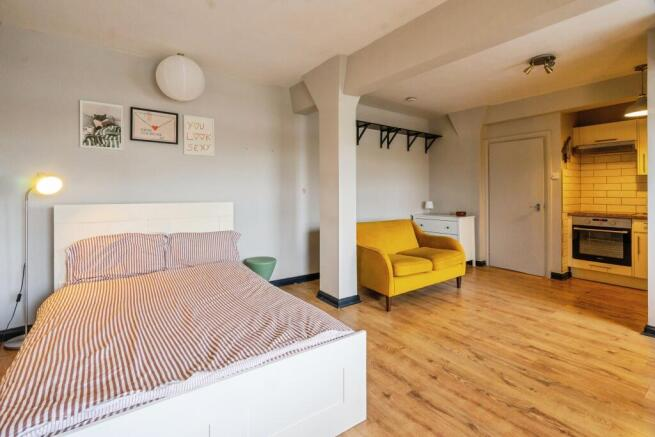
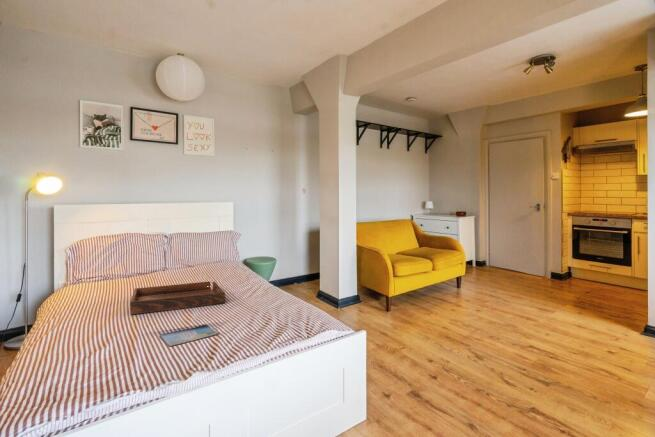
+ book (189, 334)
+ serving tray (178, 295)
